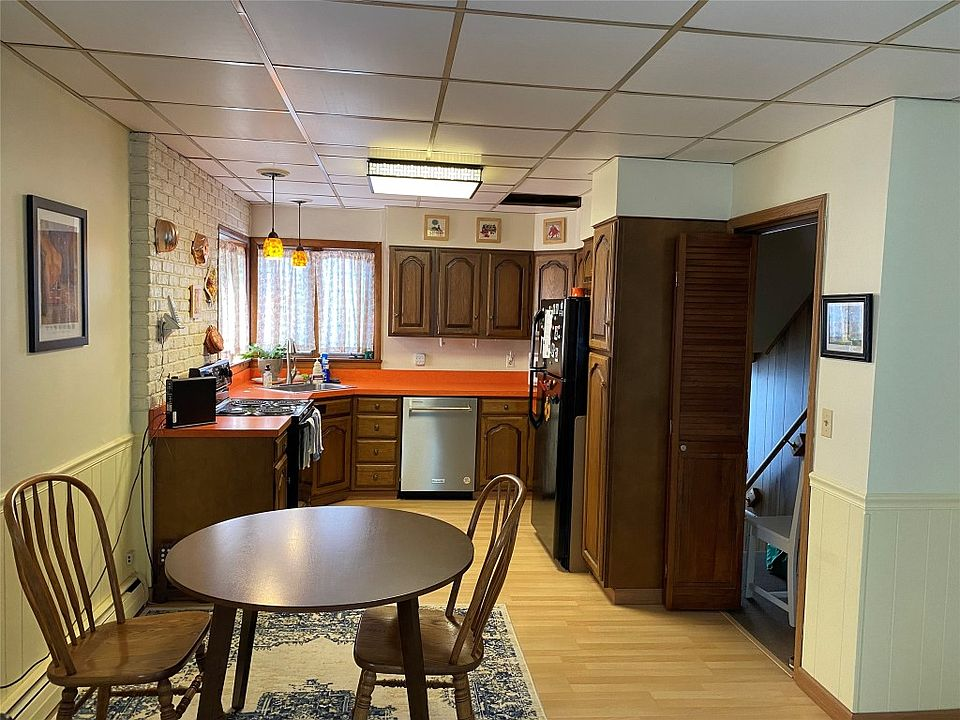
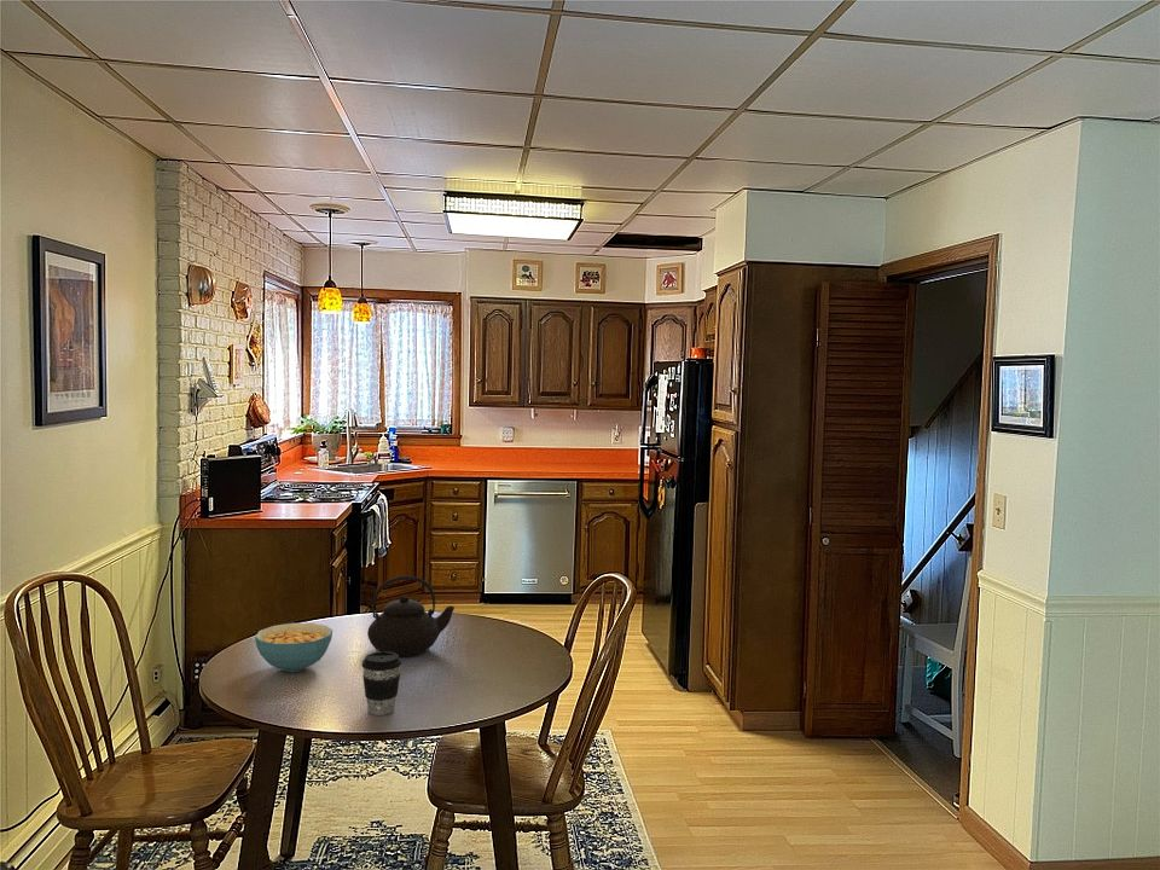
+ cereal bowl (294, 650)
+ coffee cup (381, 683)
+ teapot (411, 613)
